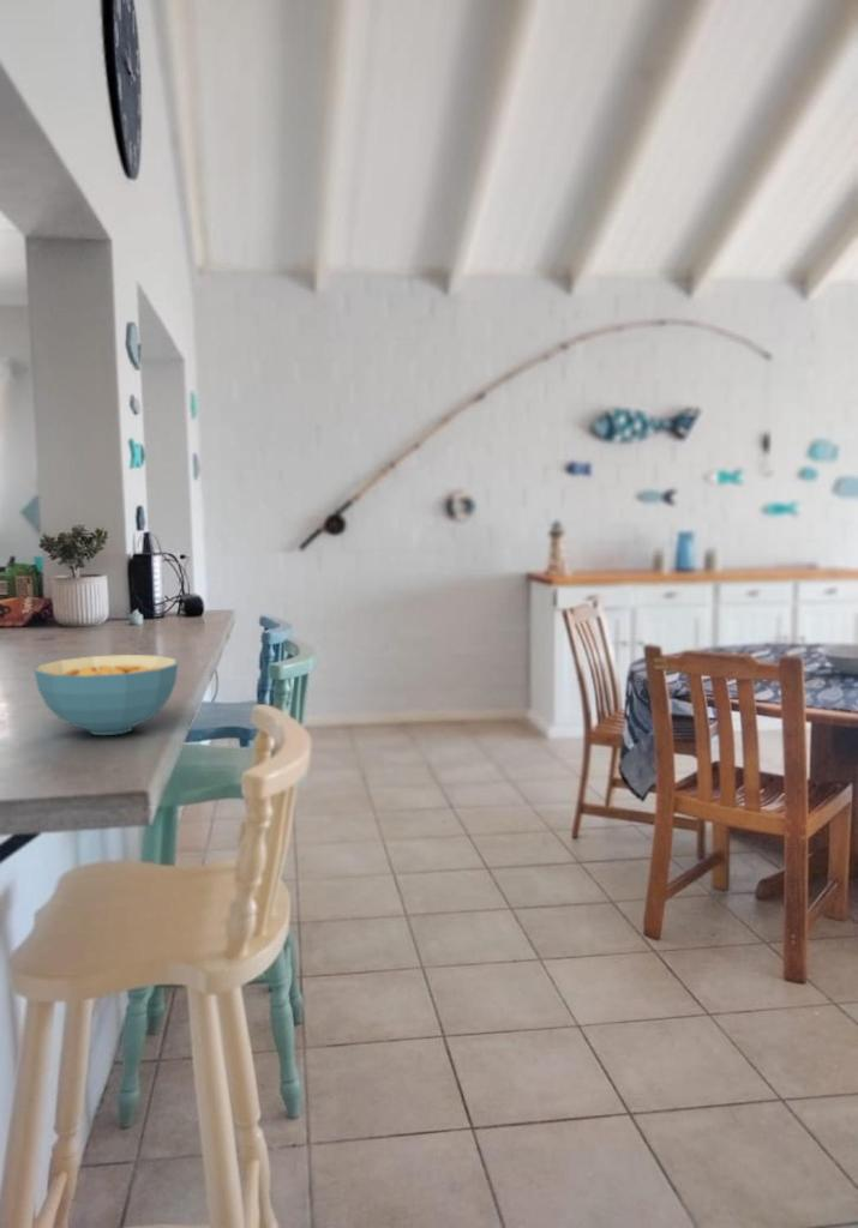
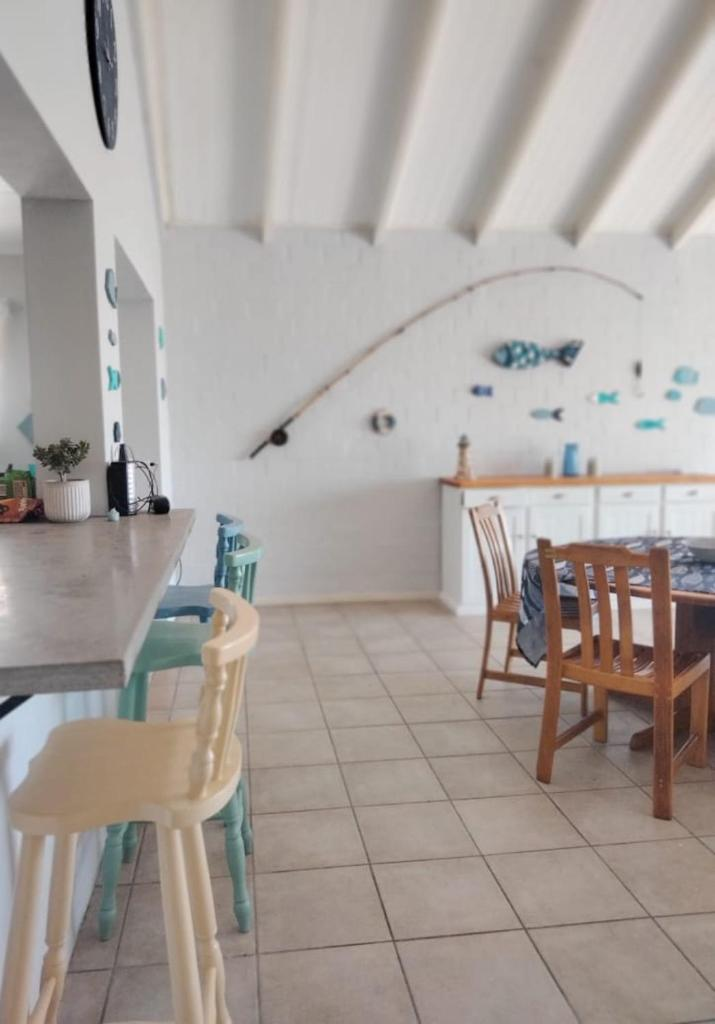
- cereal bowl (109, 697)
